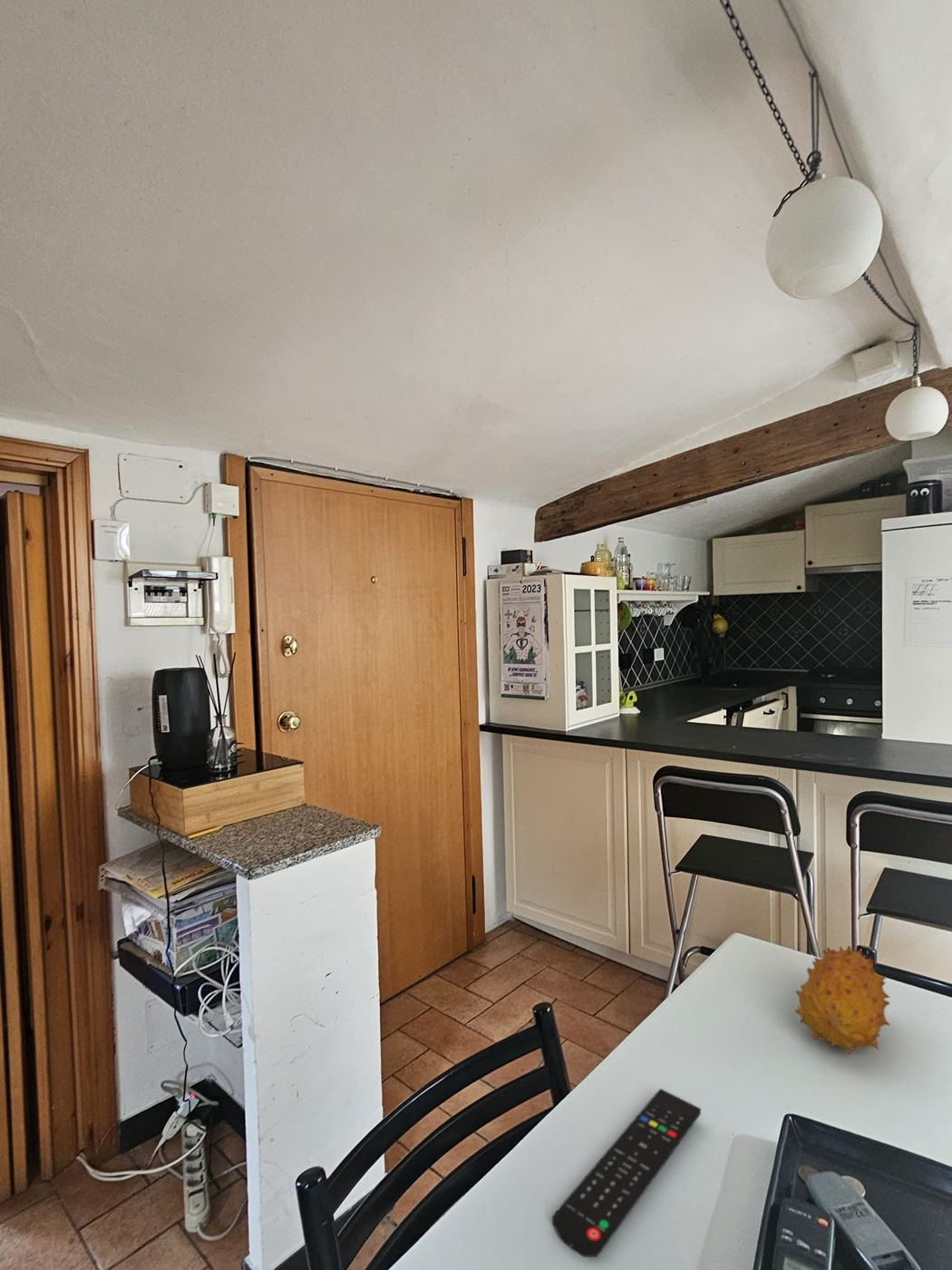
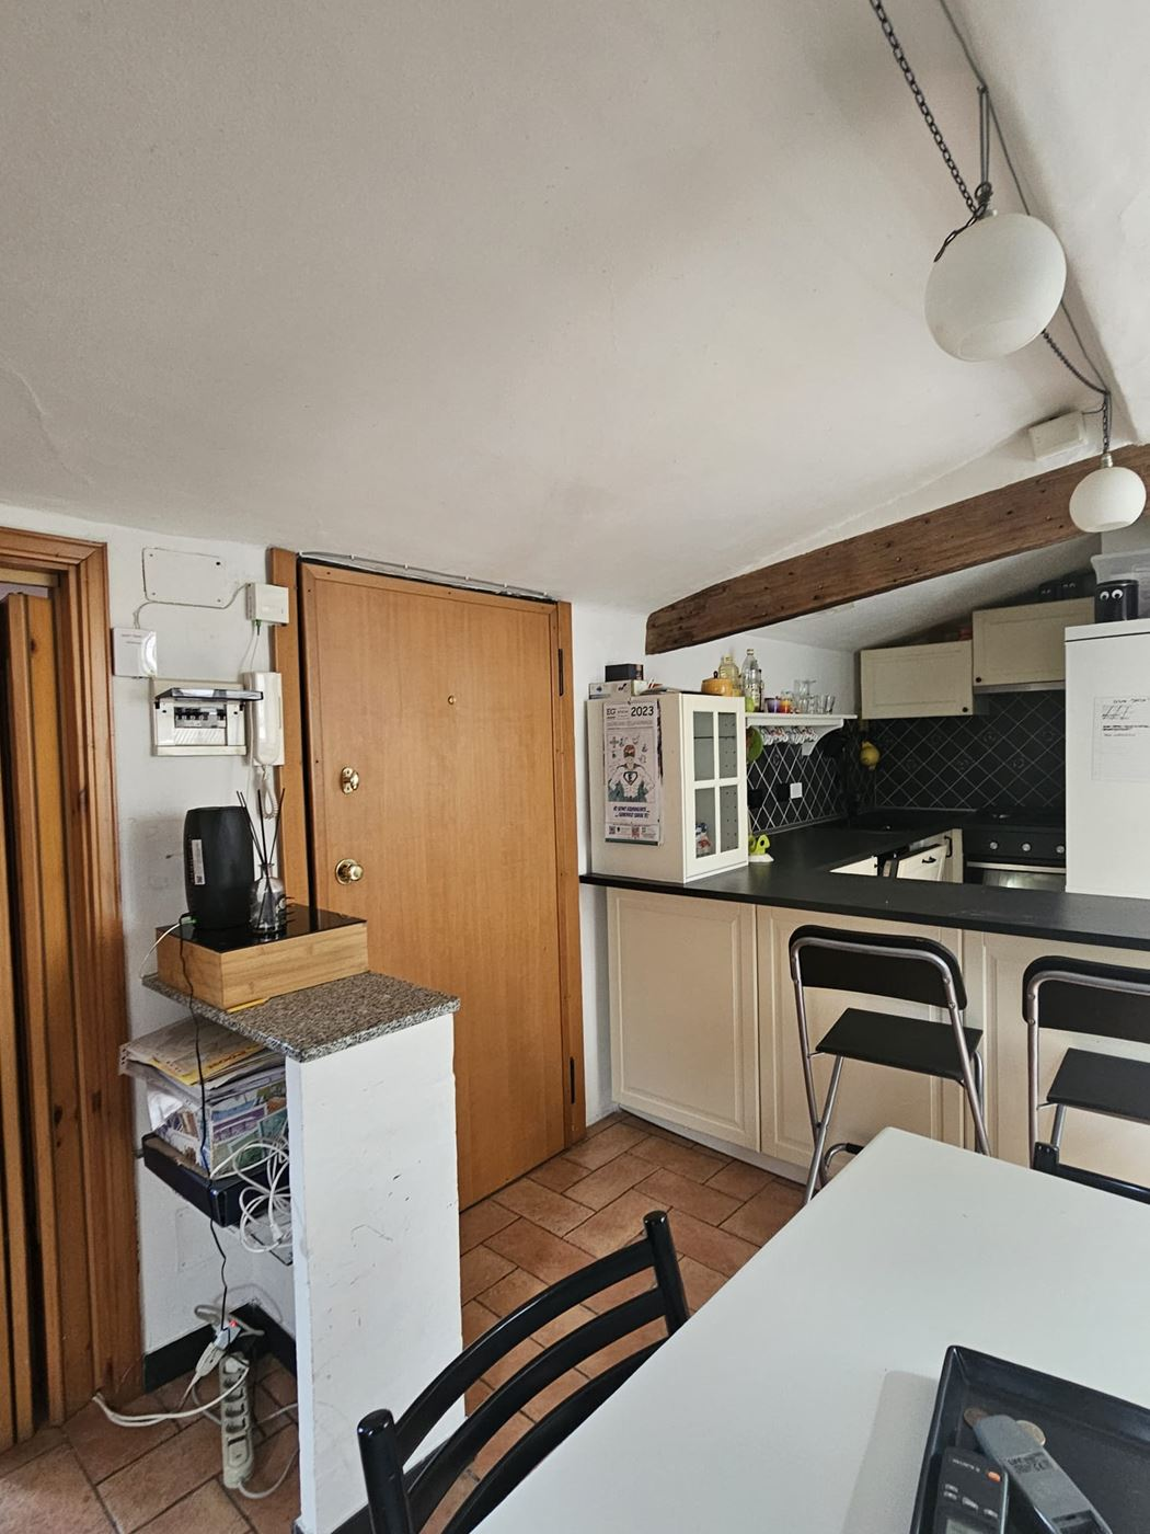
- remote control (632, 1165)
- fruit (843, 993)
